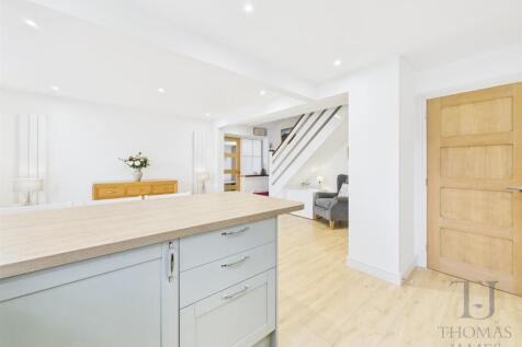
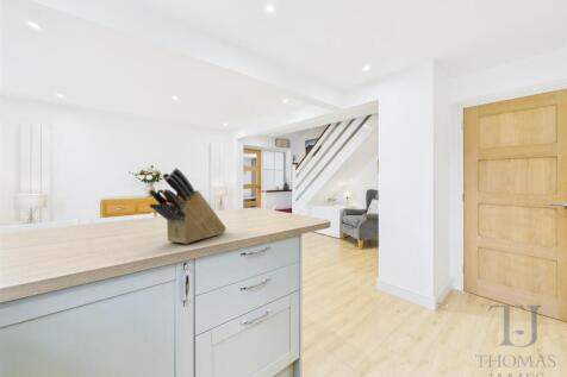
+ knife block (191, 205)
